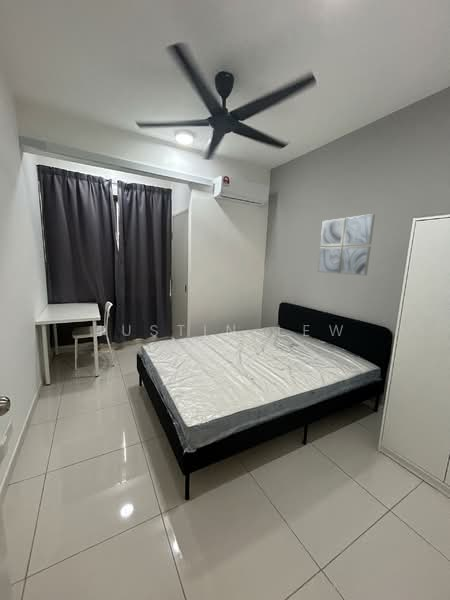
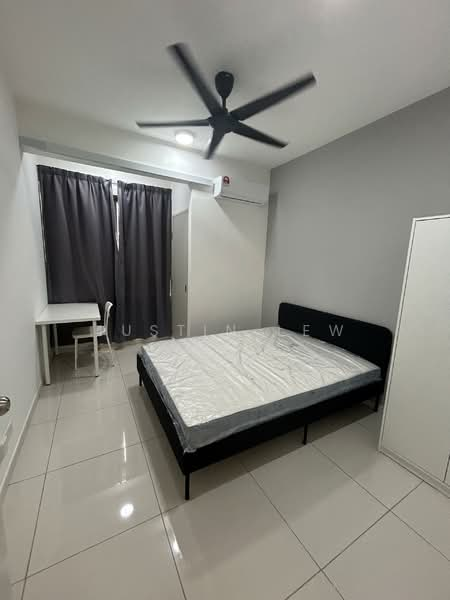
- wall art (342, 245)
